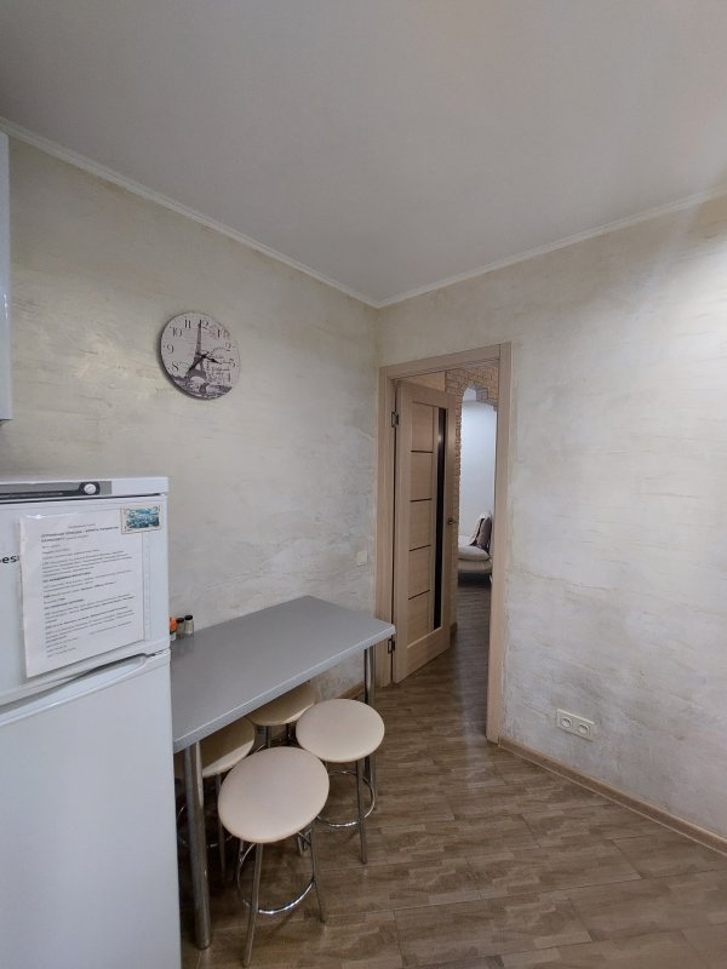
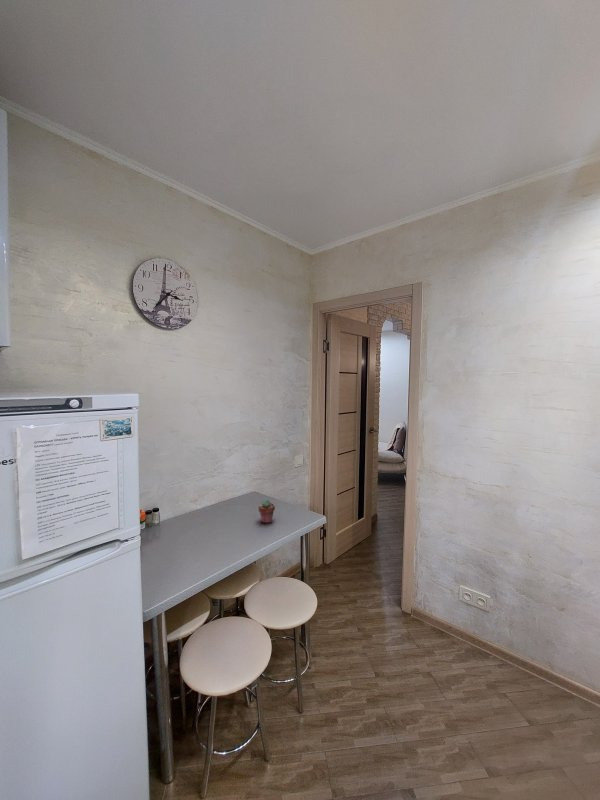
+ potted succulent (266, 510)
